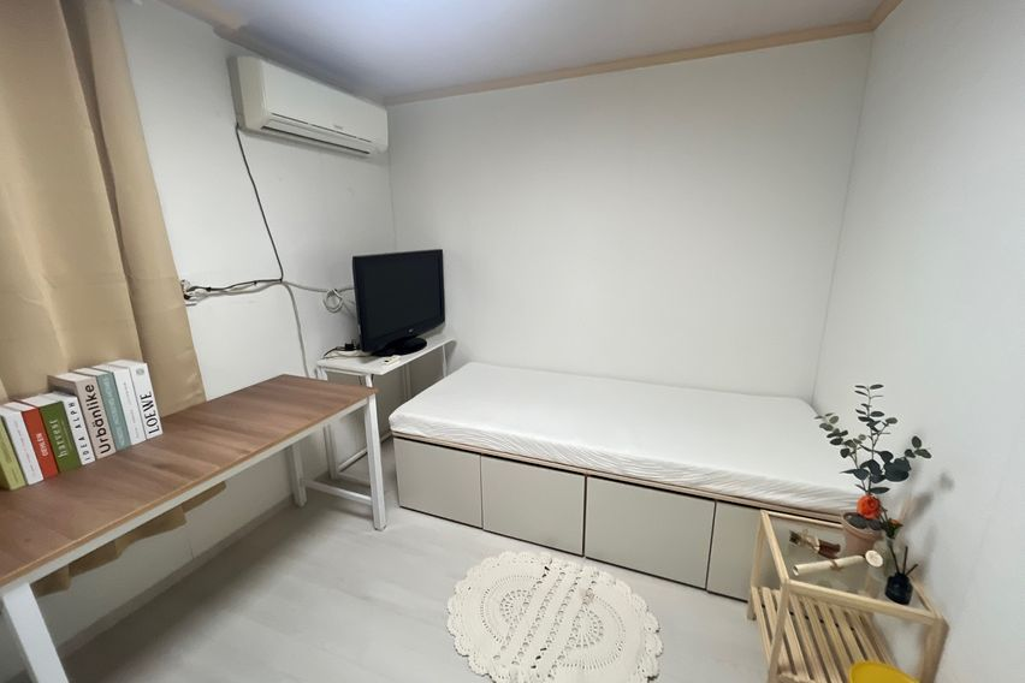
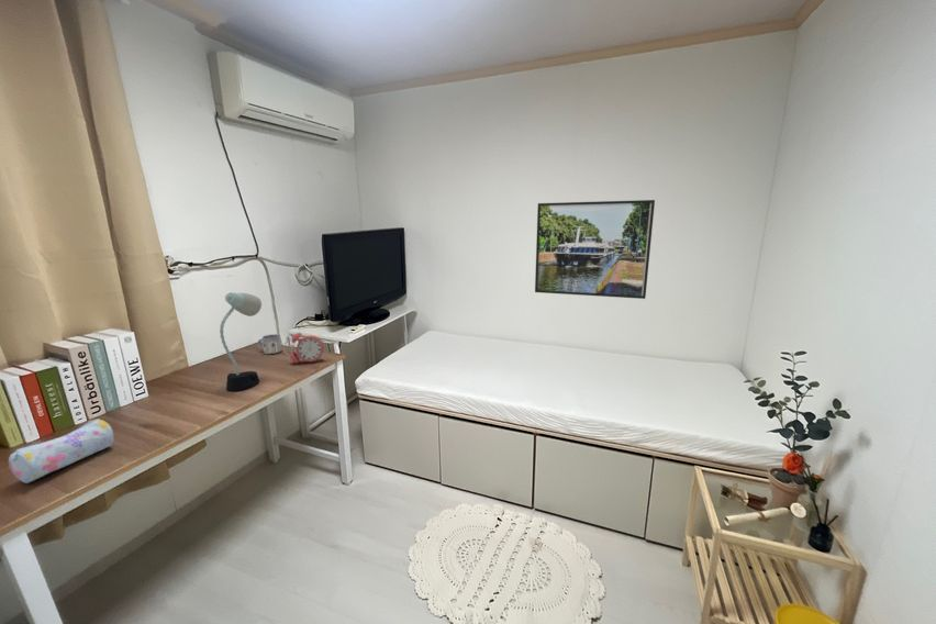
+ pencil case (65, 448)
+ alarm clock (307, 347)
+ desk lamp (225, 343)
+ mug (268, 344)
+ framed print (590, 249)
